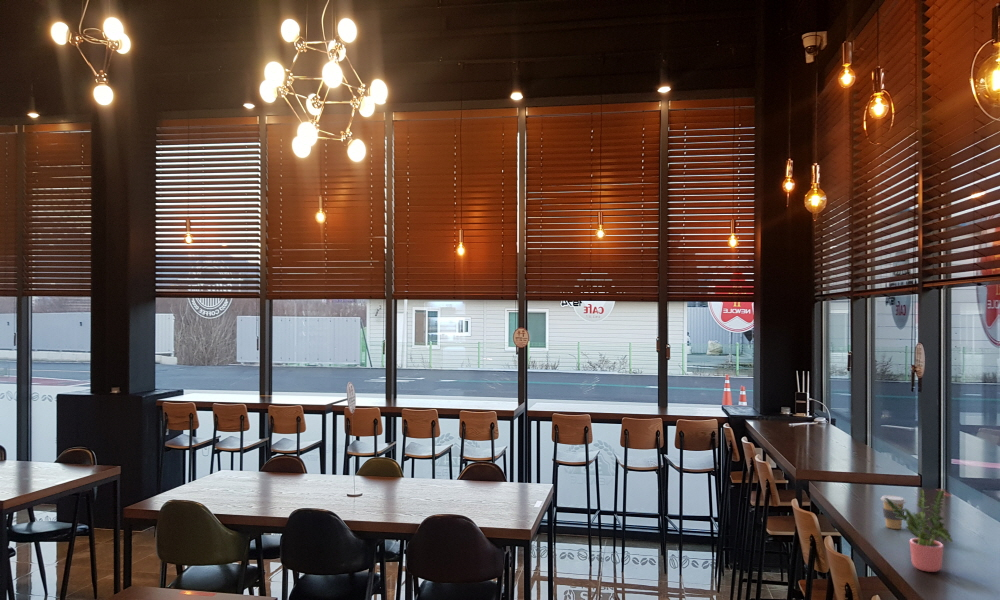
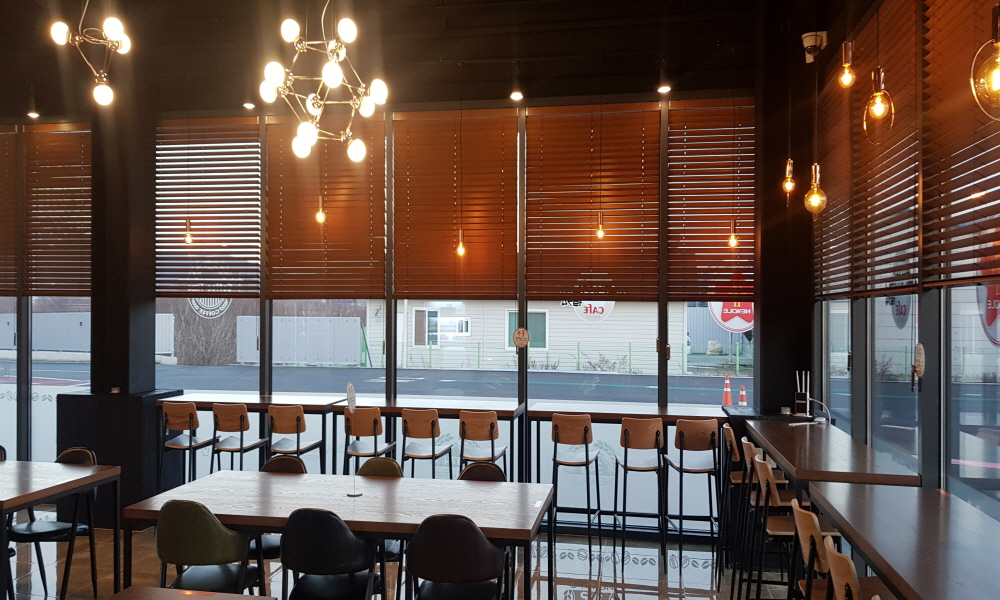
- potted plant (922, 531)
- coffee cup (892, 512)
